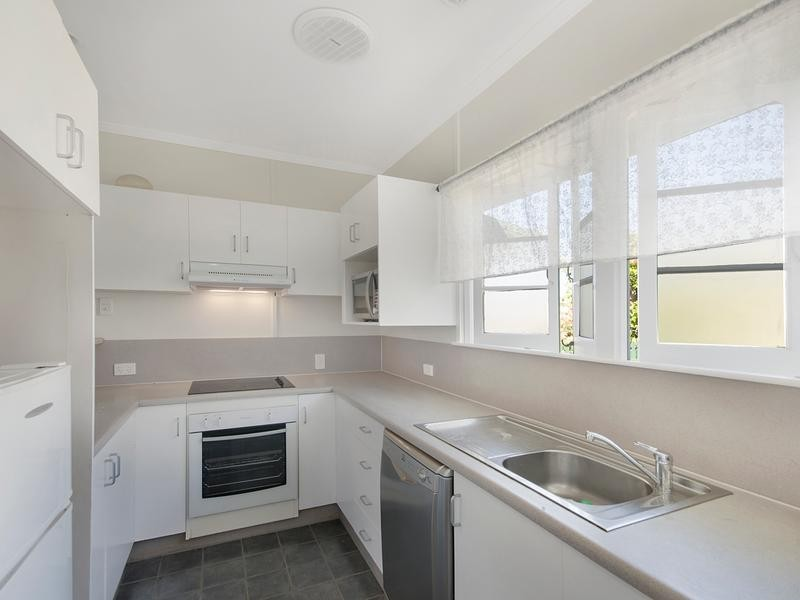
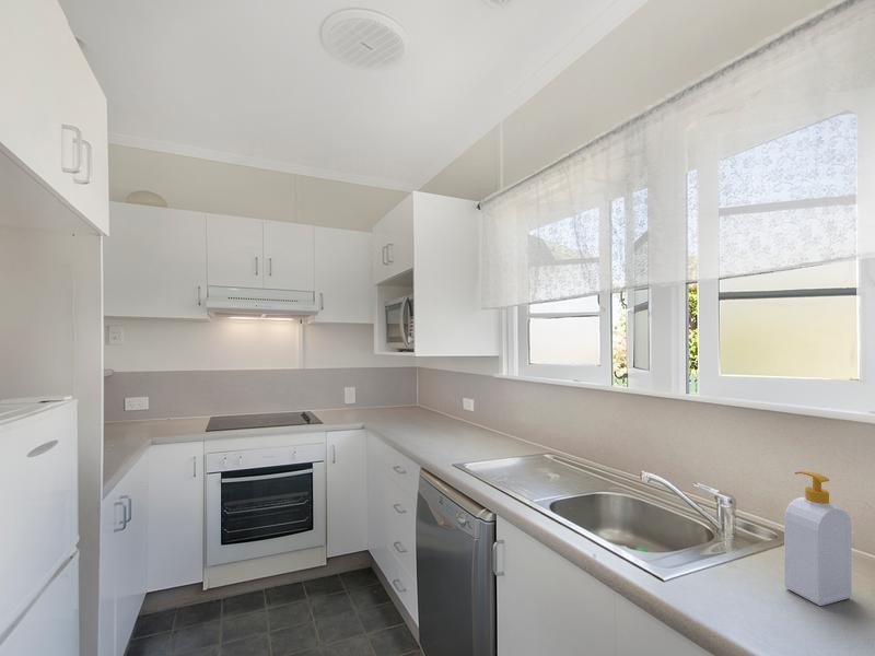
+ soap bottle (815, 532)
